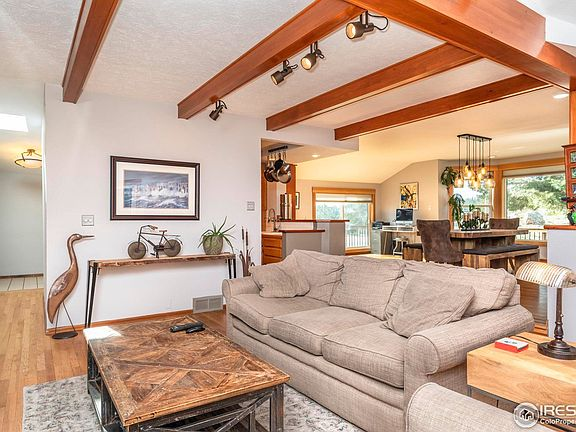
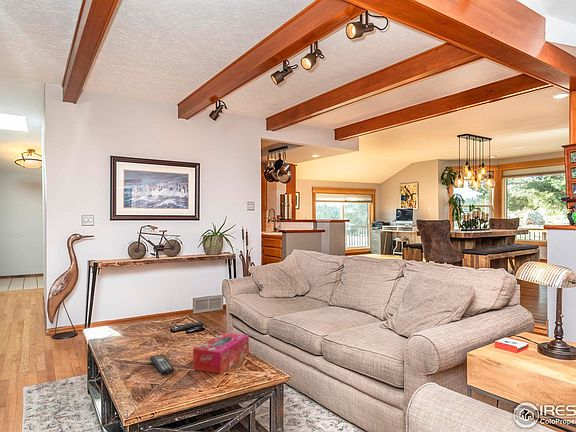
+ tissue box (222, 351)
+ remote control (161, 363)
